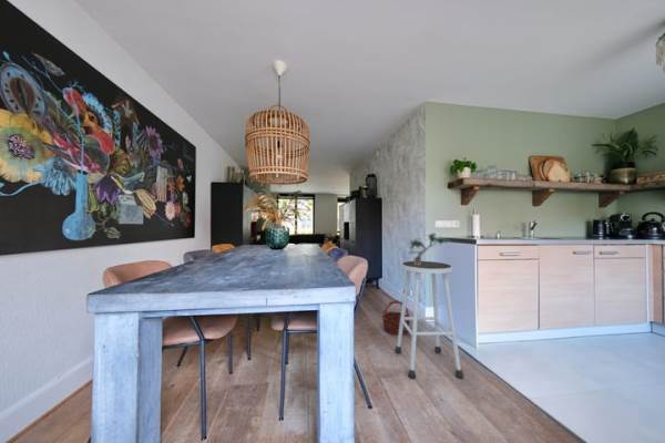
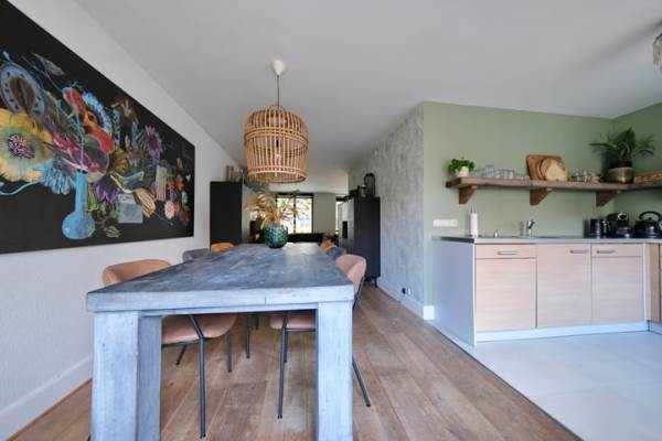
- stool (426, 317)
- potted plant (428, 248)
- basket (396, 315)
